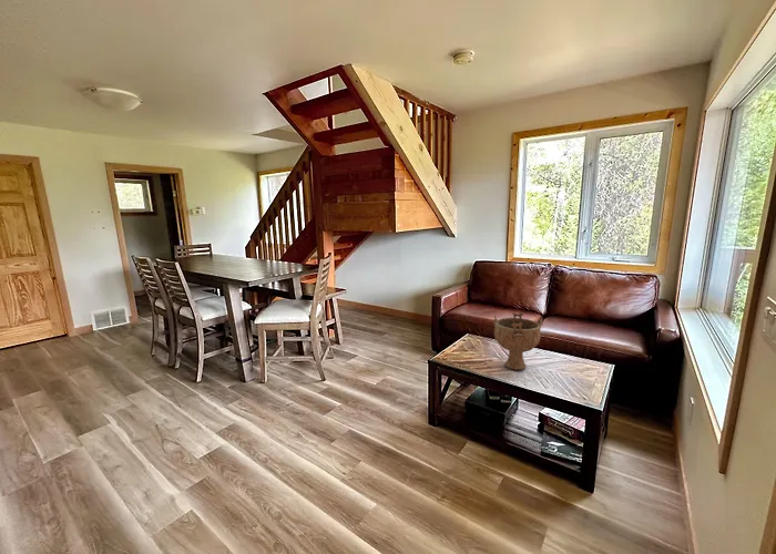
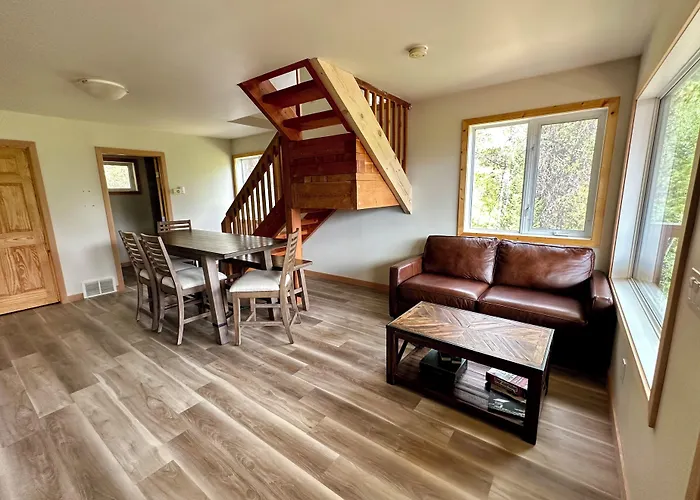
- decorative bowl (517, 341)
